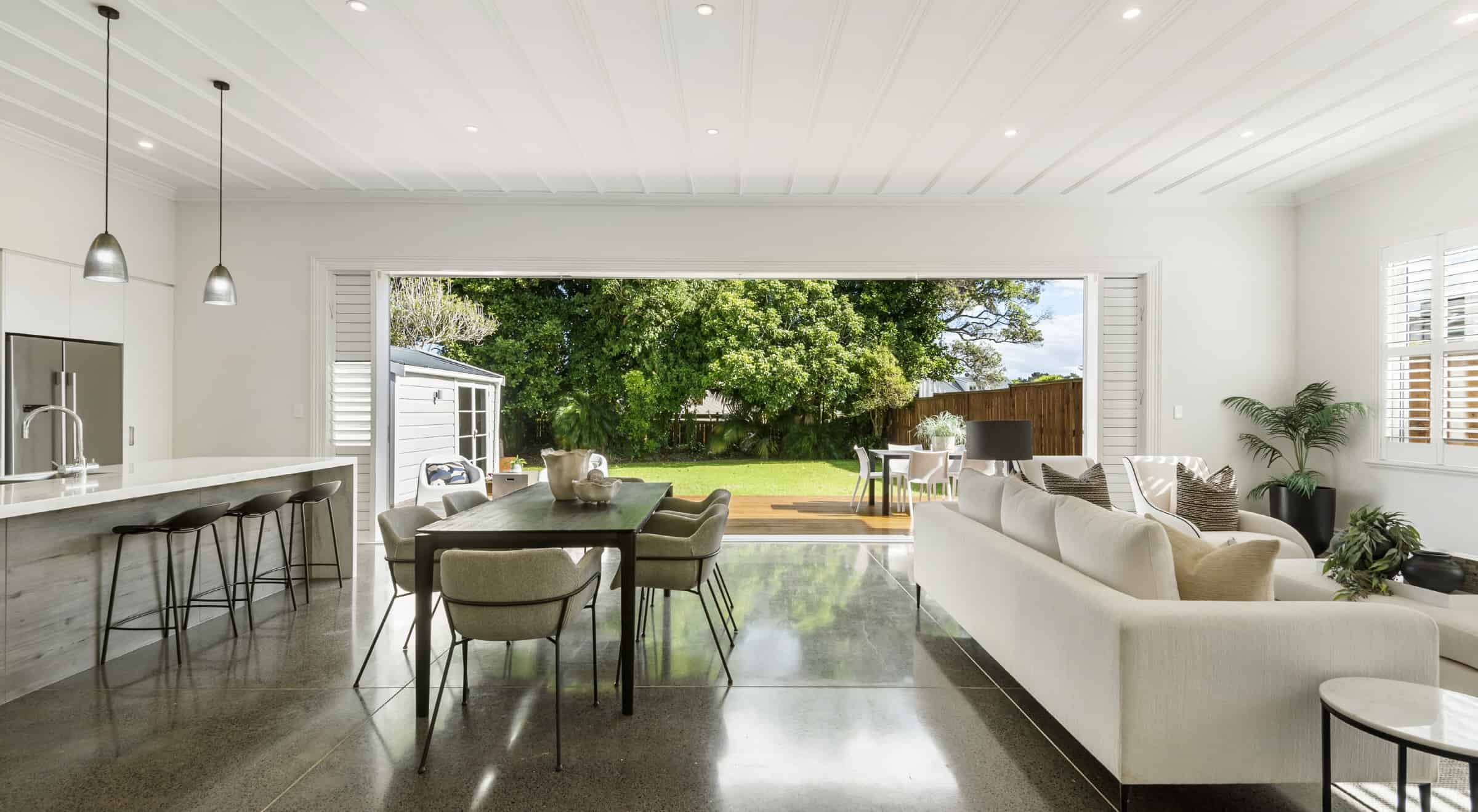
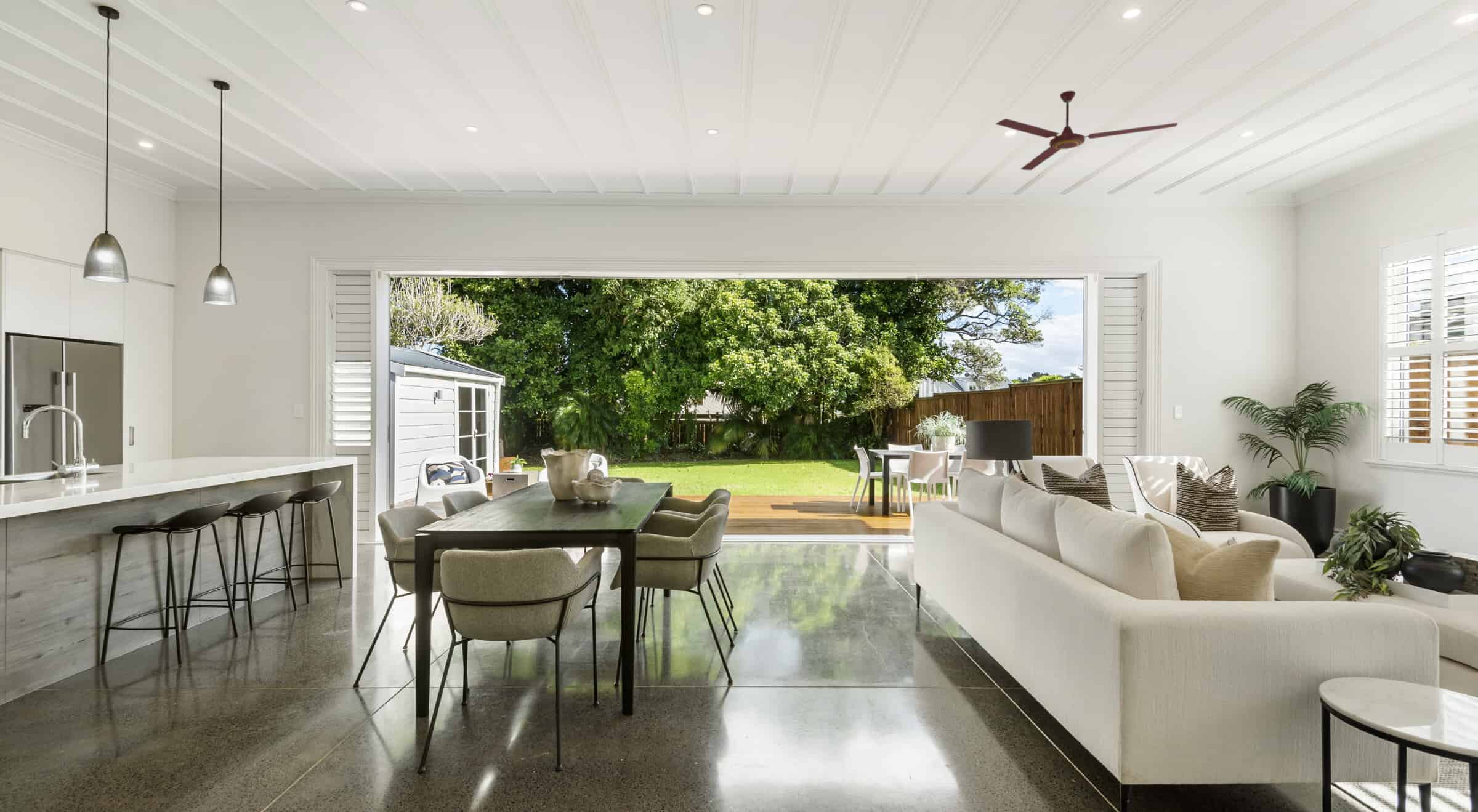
+ ceiling fan (1090, 134)
